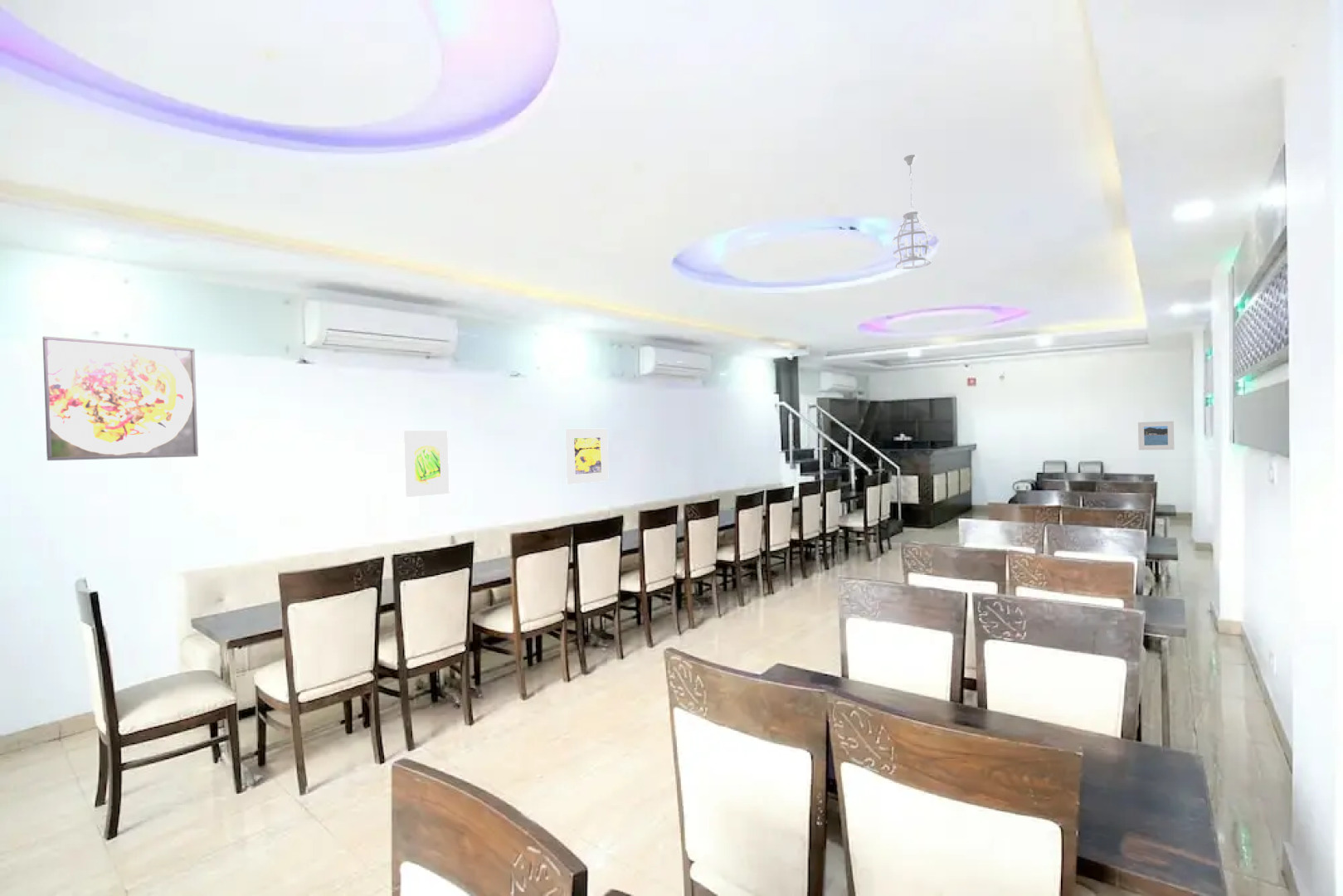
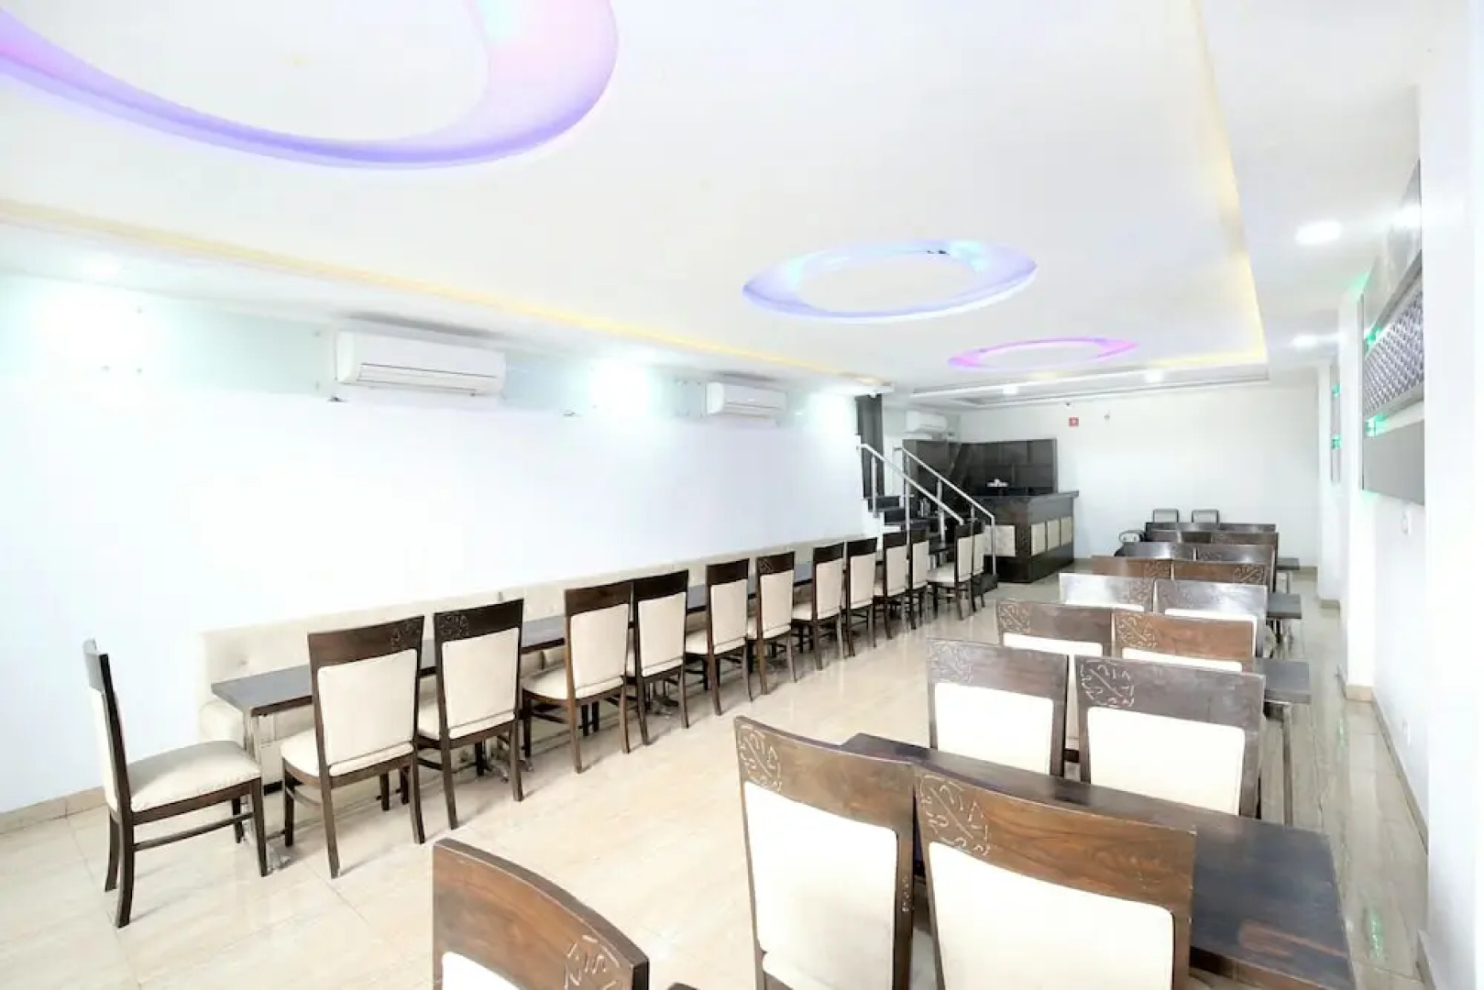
- pendant light (912, 211)
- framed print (125, 401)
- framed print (1156, 436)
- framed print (587, 455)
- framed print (427, 463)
